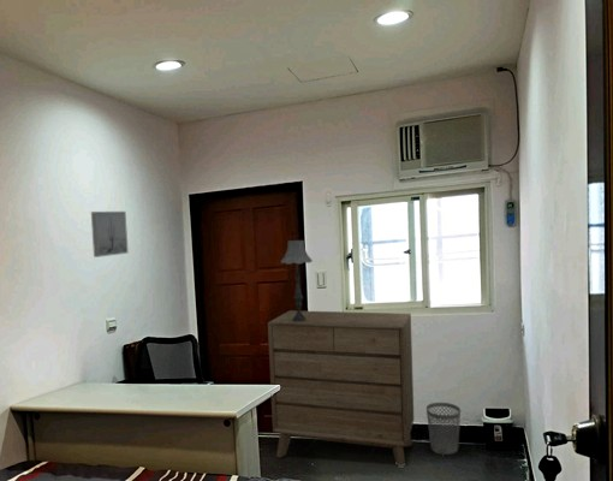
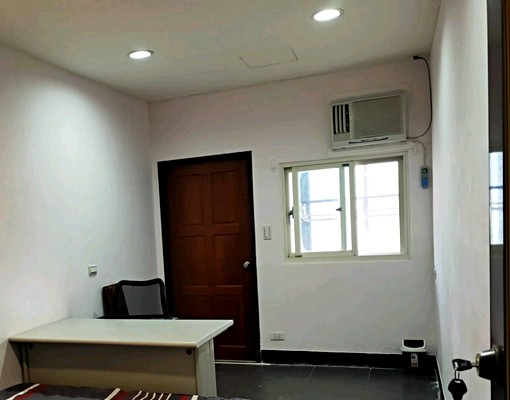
- dresser (343, 385)
- wastebasket (444, 429)
- wall art (109, 233)
- table lamp (297, 280)
